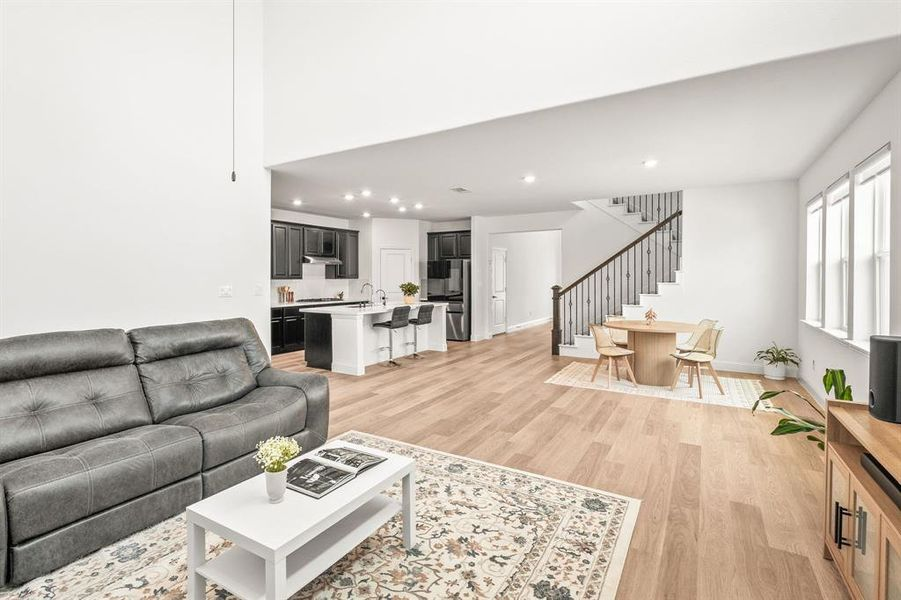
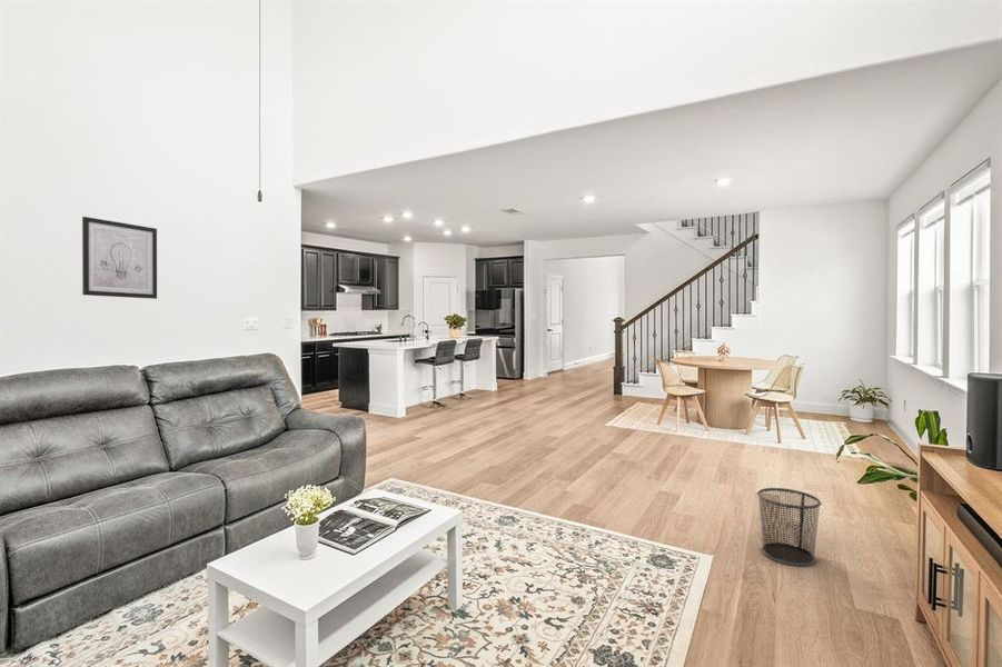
+ waste bin (787, 525)
+ wall art (121, 259)
